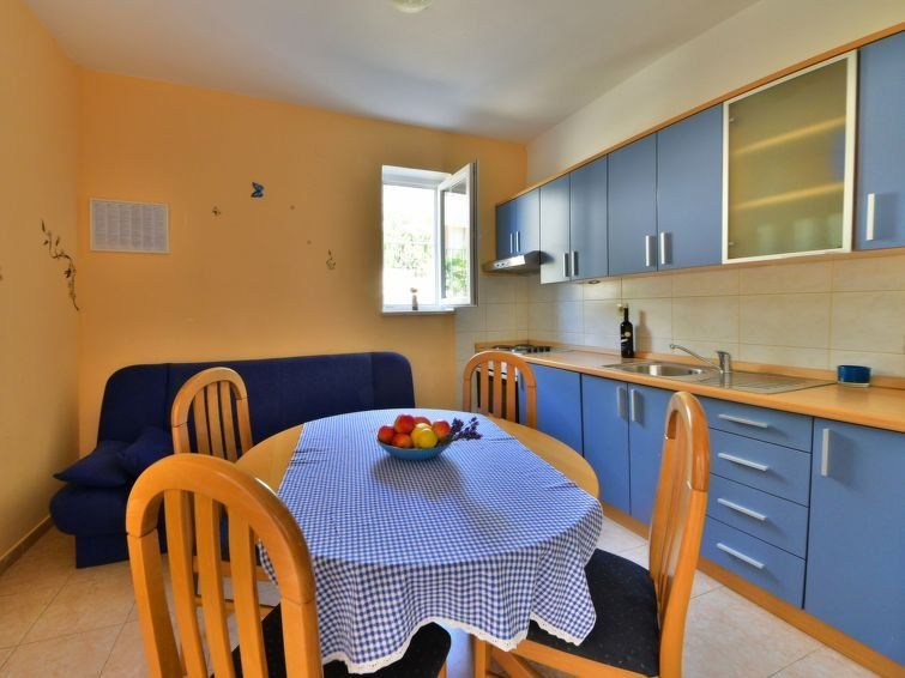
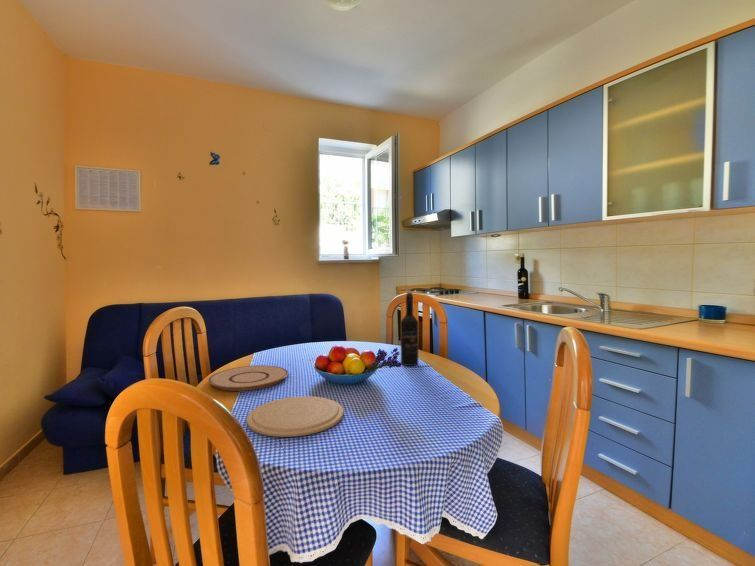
+ plate (249, 377)
+ wine bottle (409, 328)
+ plate (296, 413)
